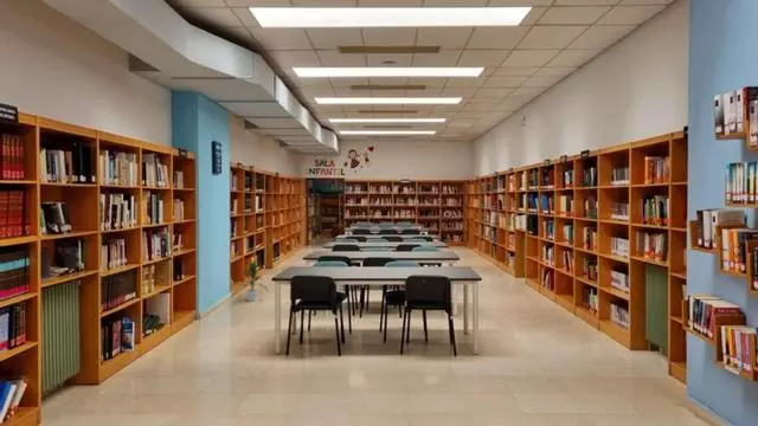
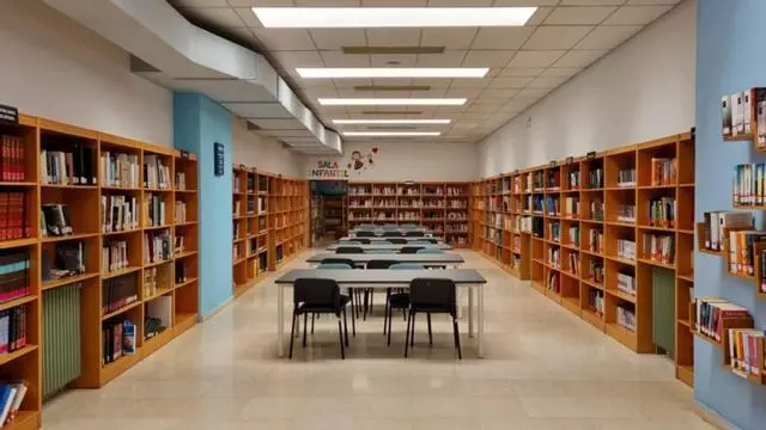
- indoor plant (252, 280)
